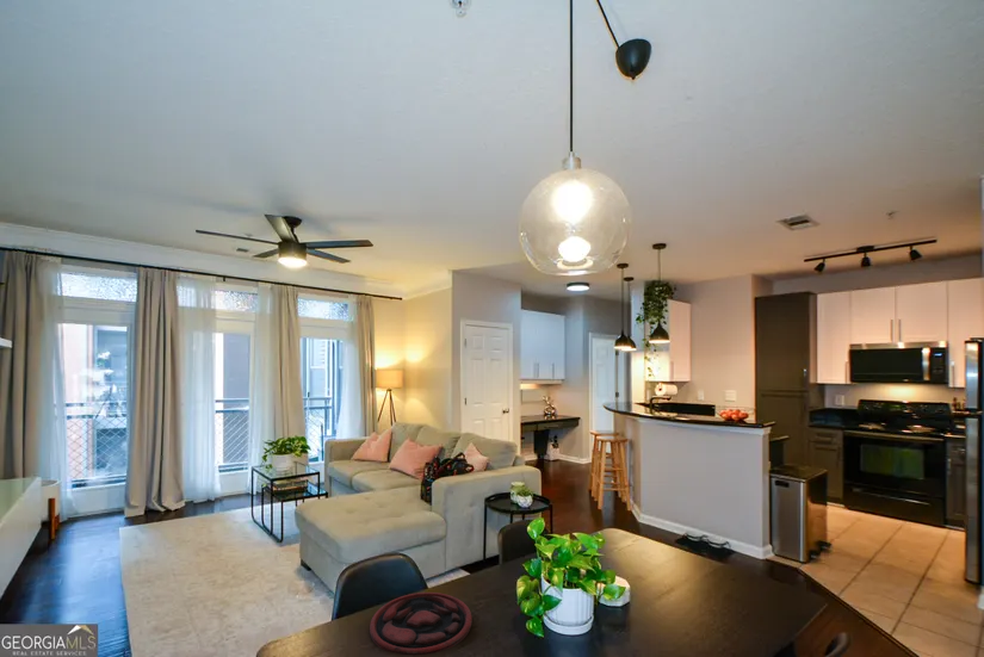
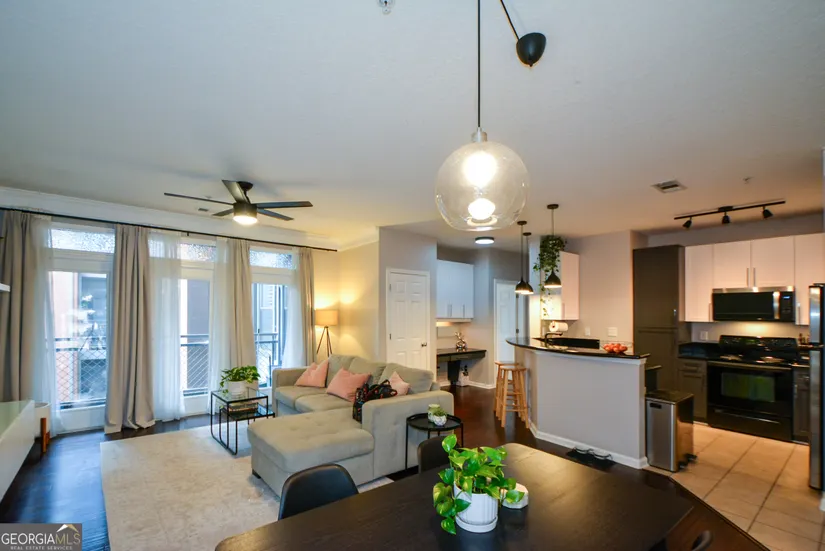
- plate (421, 620)
